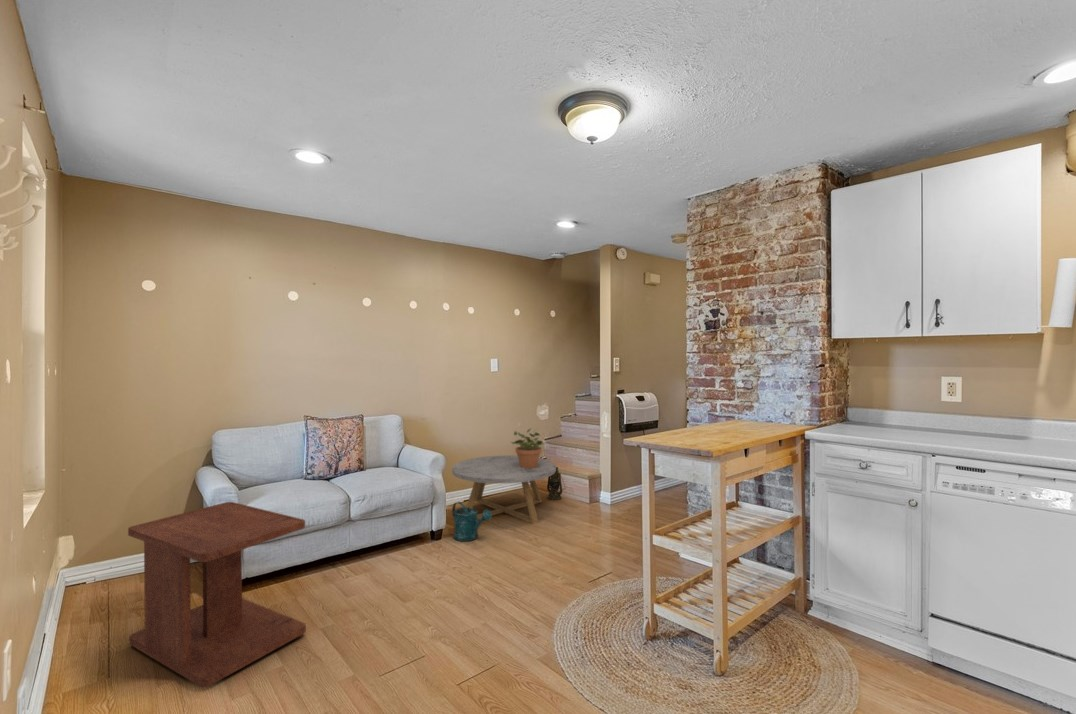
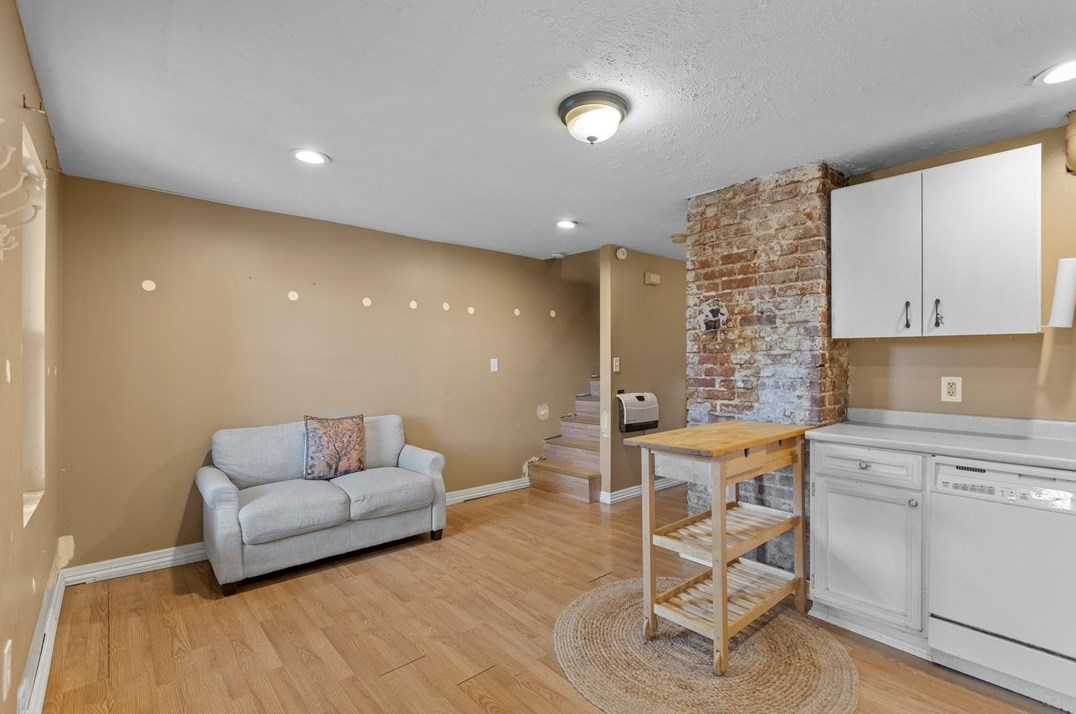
- watering can (471, 522)
- side table (219, 582)
- potted plant (528, 447)
- coffee table (504, 482)
- lantern (555, 482)
